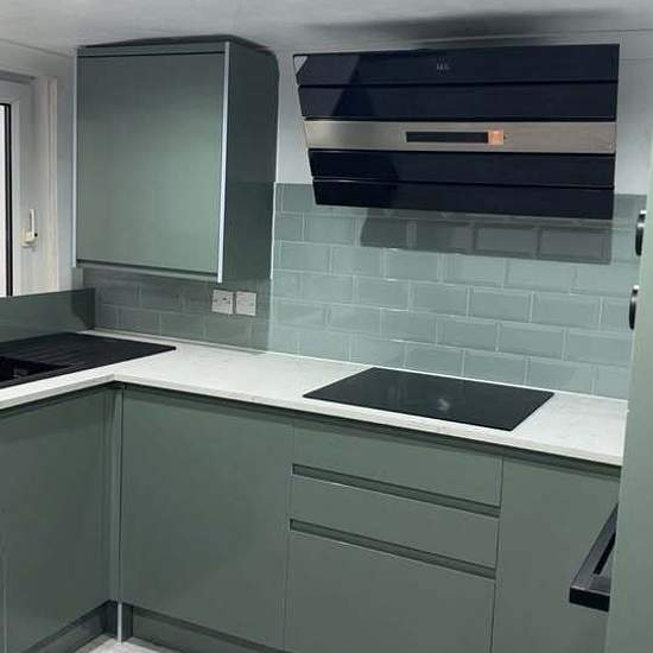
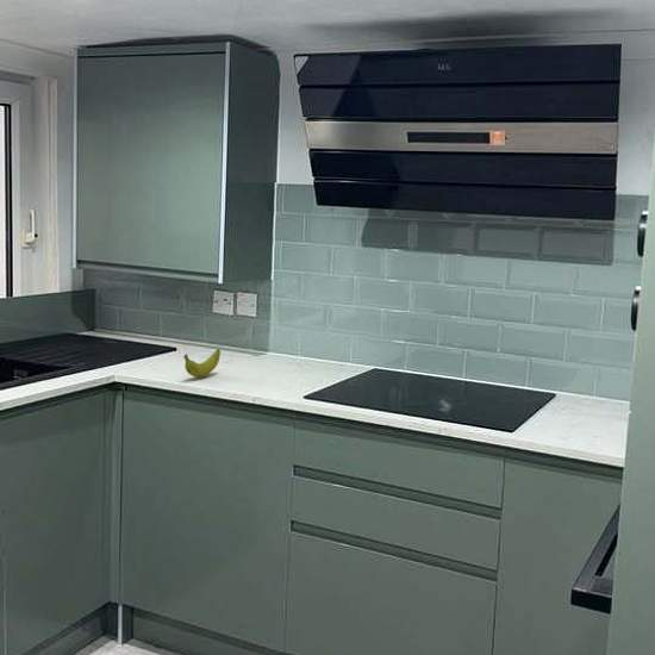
+ banana (201, 363)
